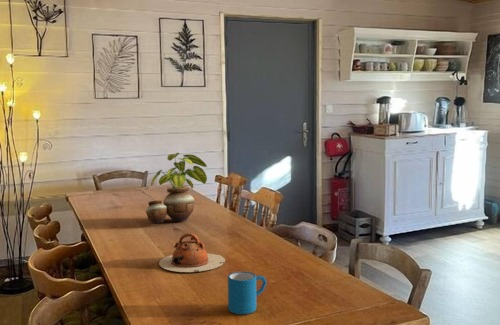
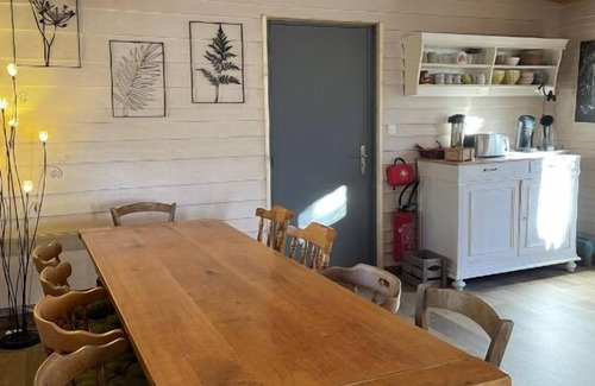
- teapot (192, 247)
- potted plant (174, 186)
- mug (248, 291)
